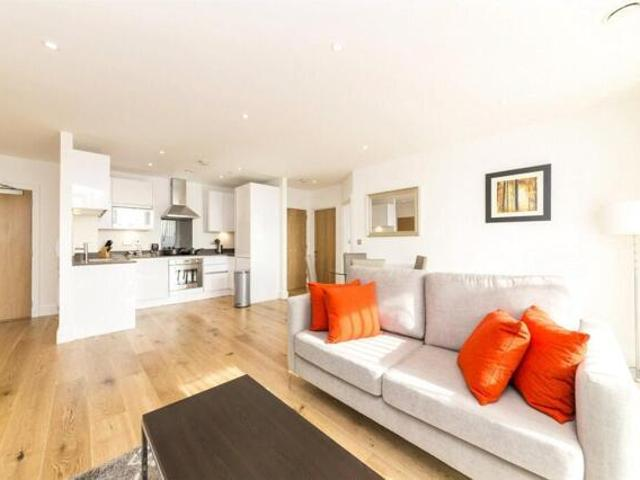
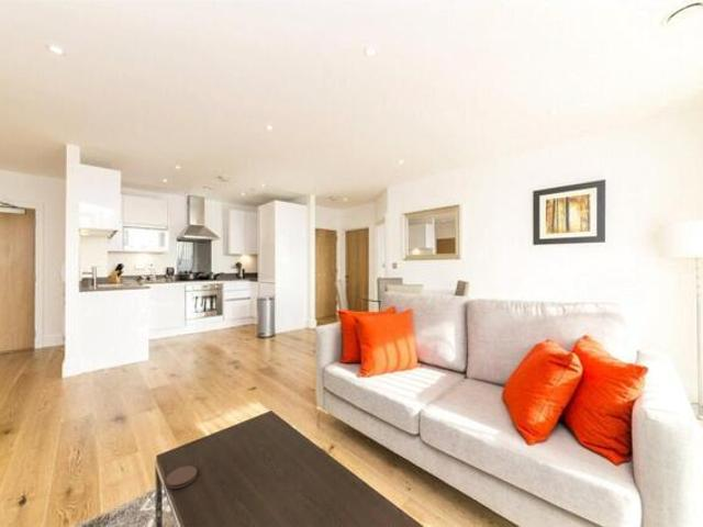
+ coaster (181, 476)
